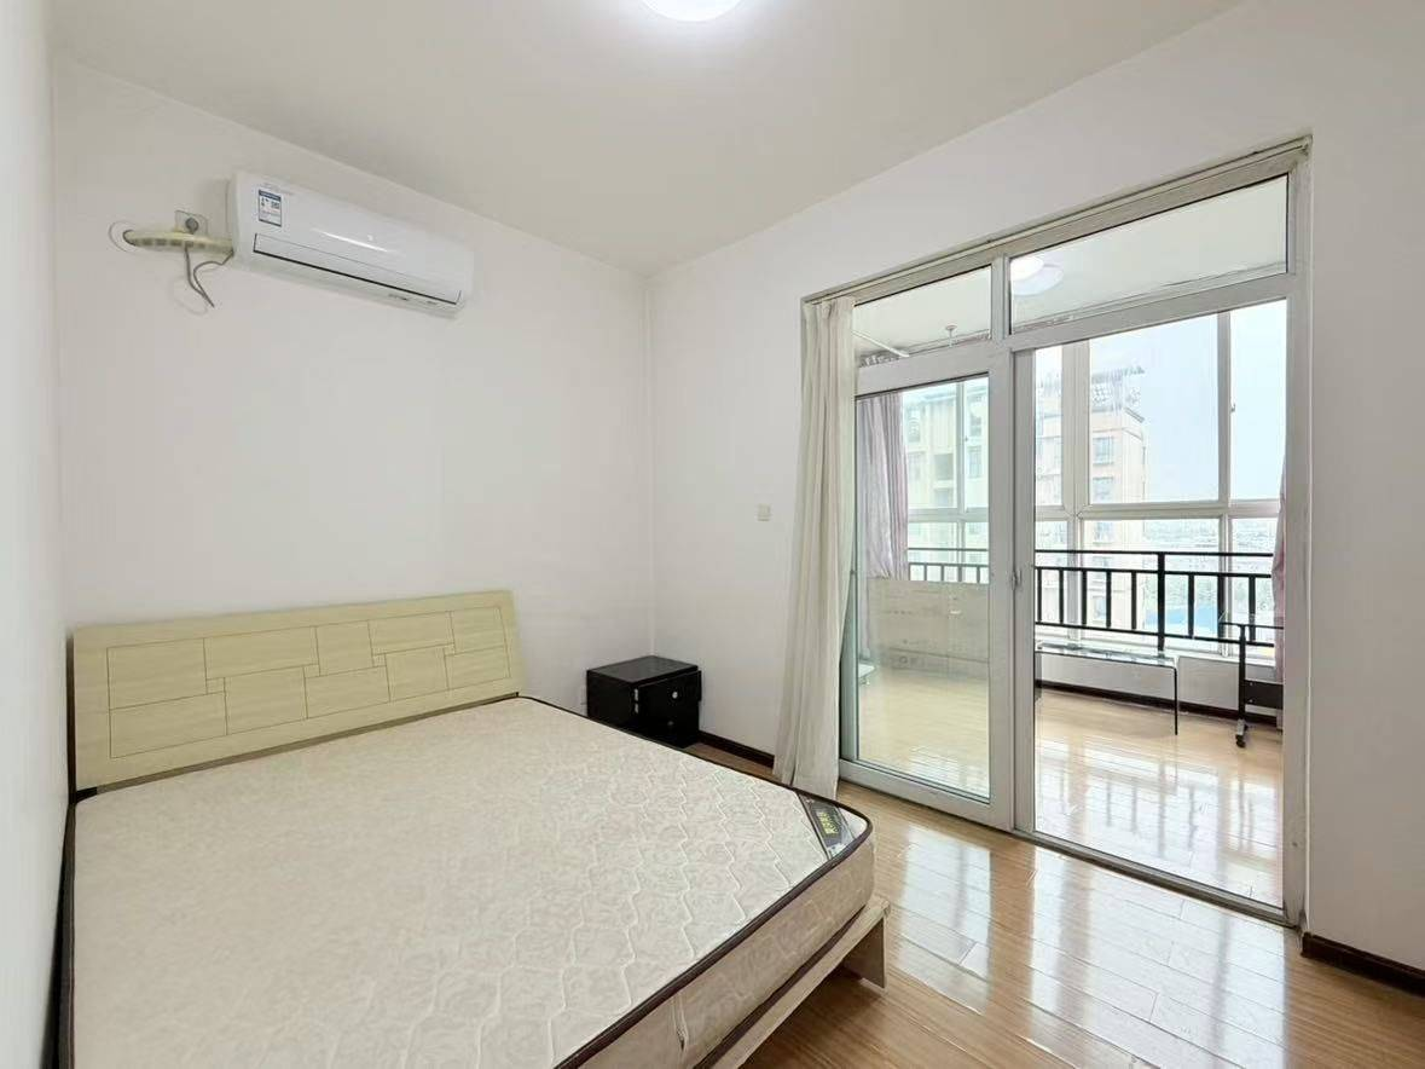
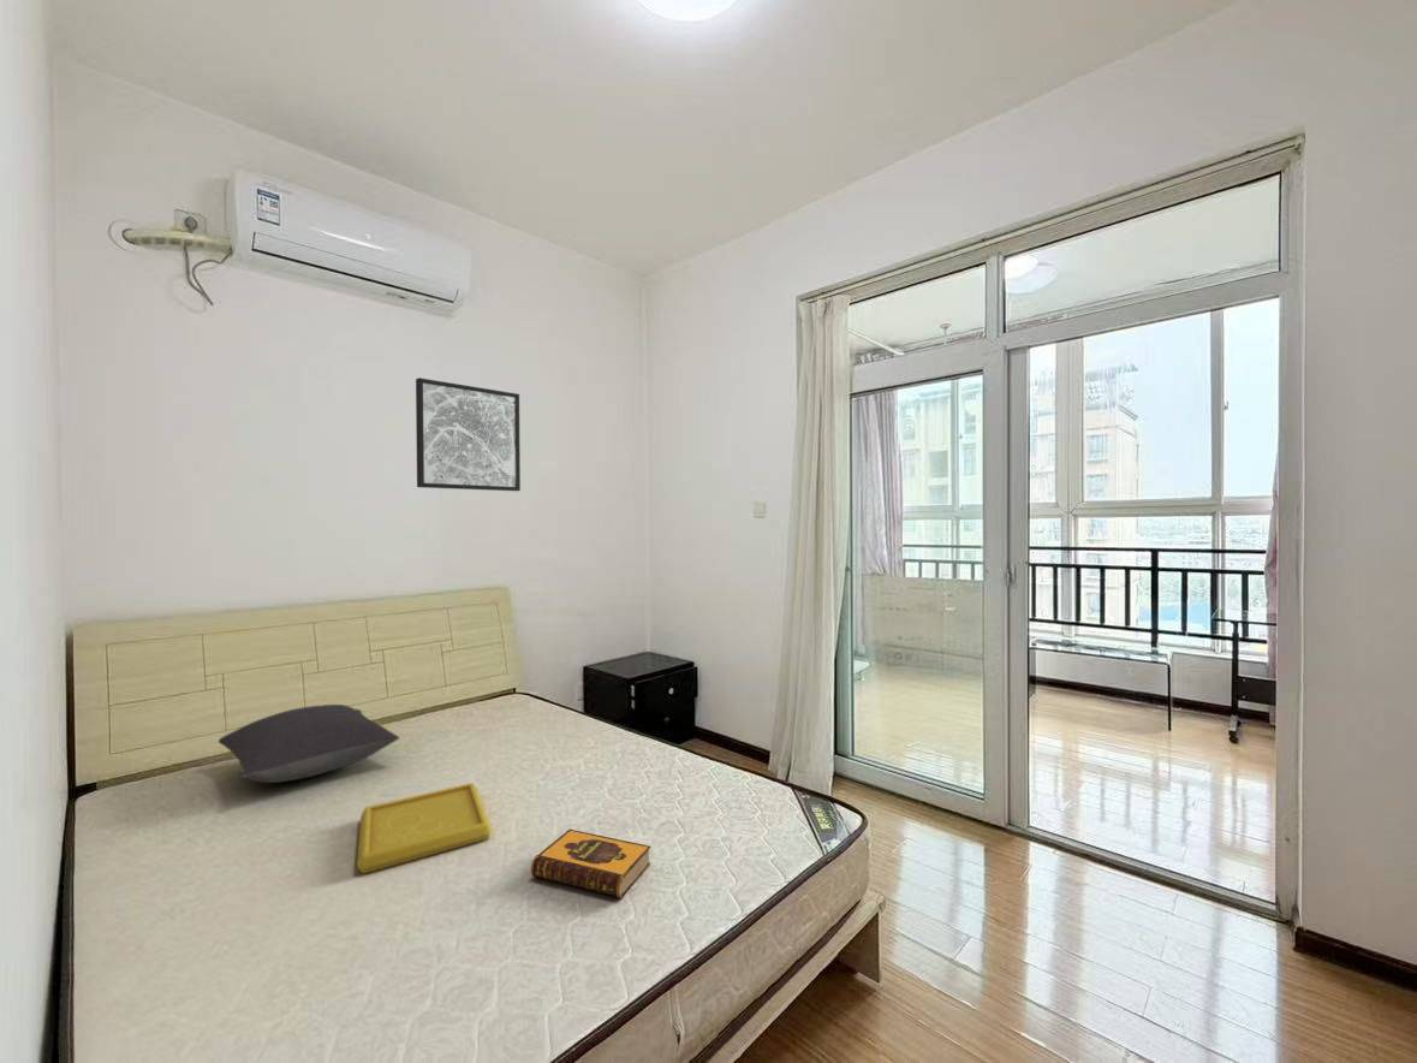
+ hardback book (591, 862)
+ wall art (470, 438)
+ serving tray (424, 823)
+ pillow (310, 740)
